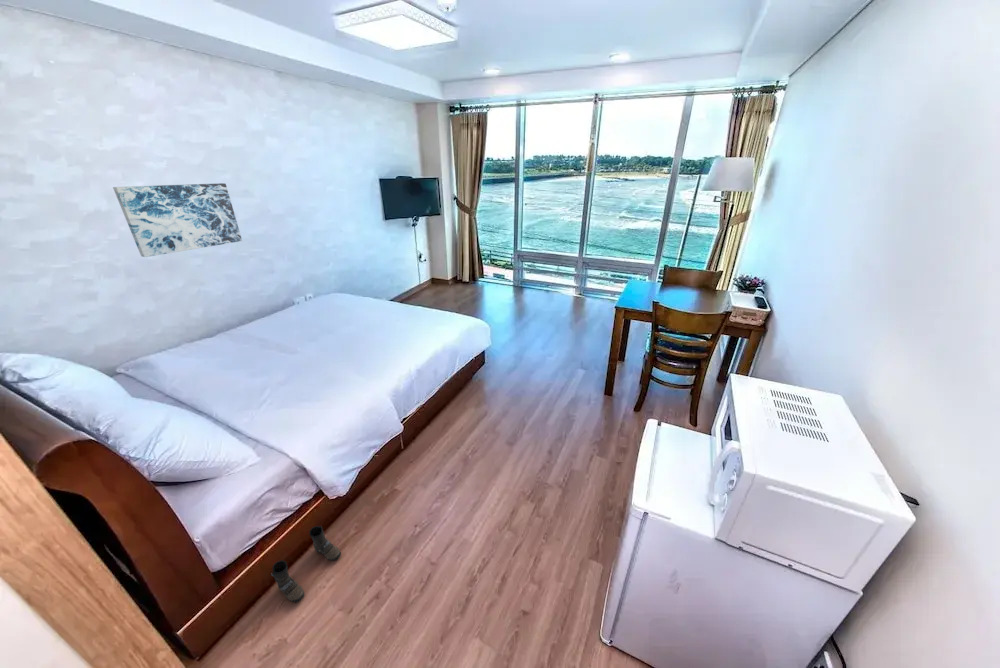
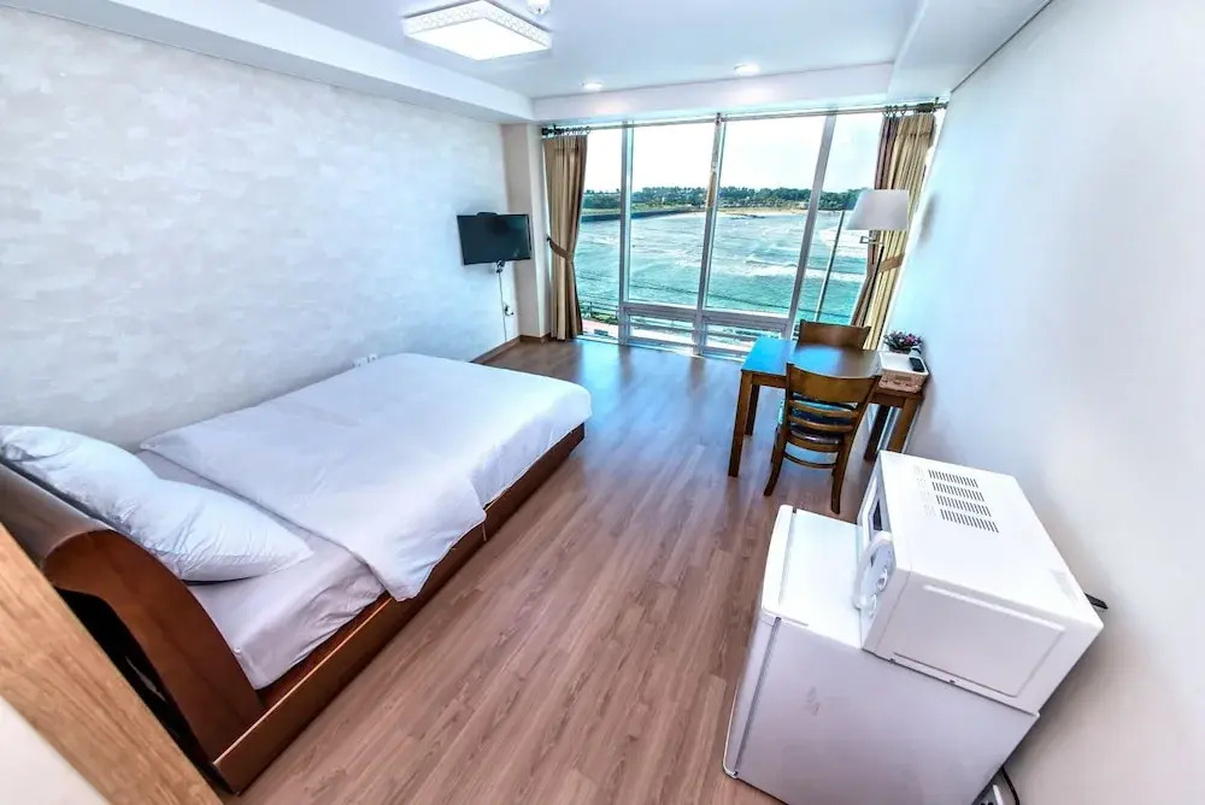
- wall art (186, 217)
- boots (315, 550)
